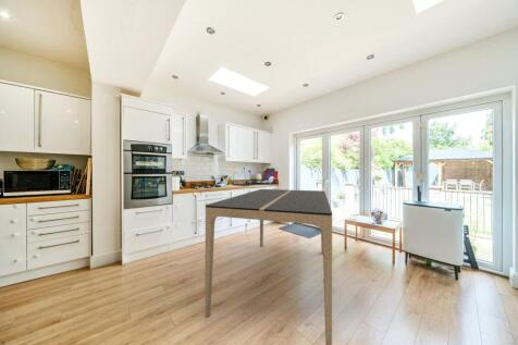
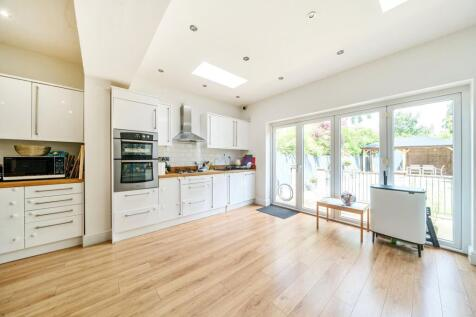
- dining table (281, 221)
